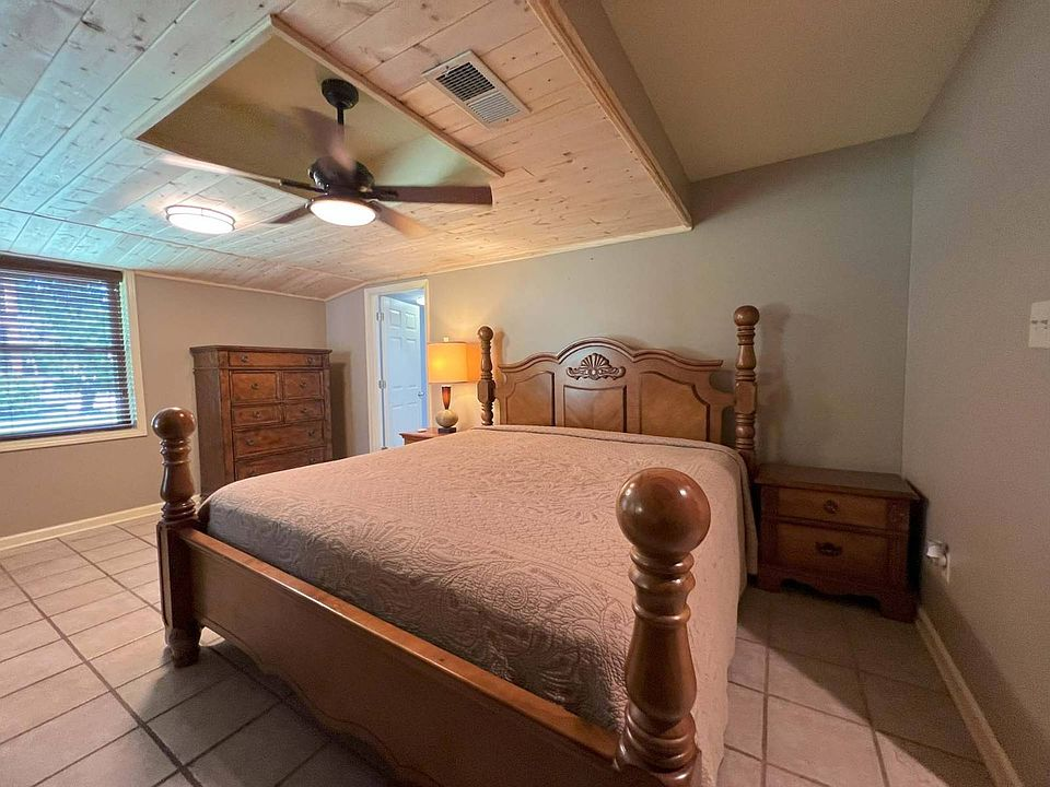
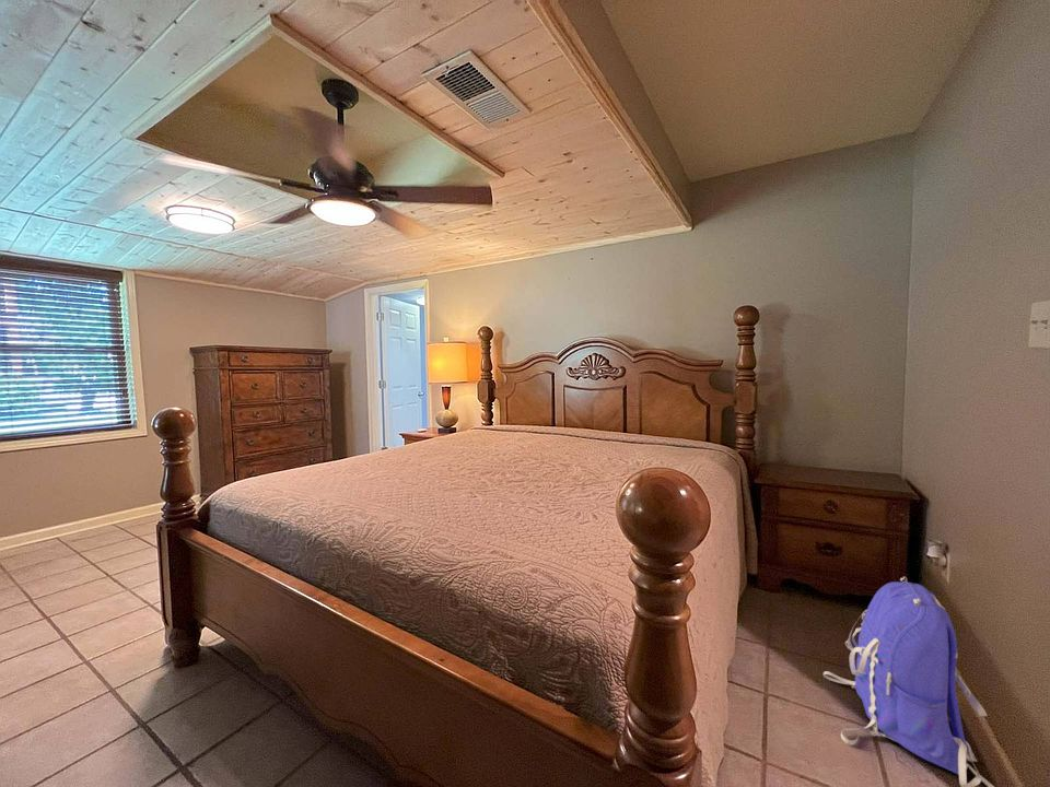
+ backpack (900, 656)
